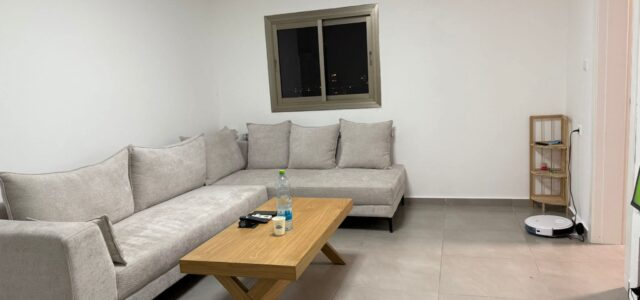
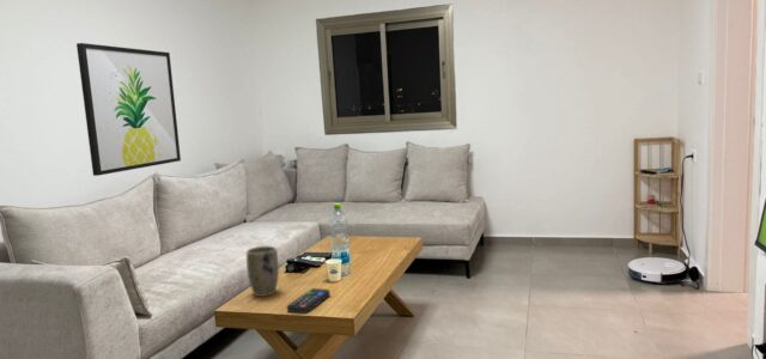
+ wall art (134, 108)
+ plant pot (262, 270)
+ remote control (309, 299)
